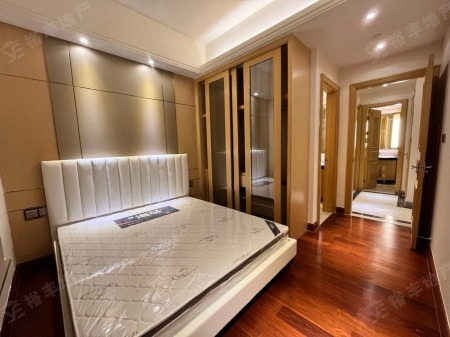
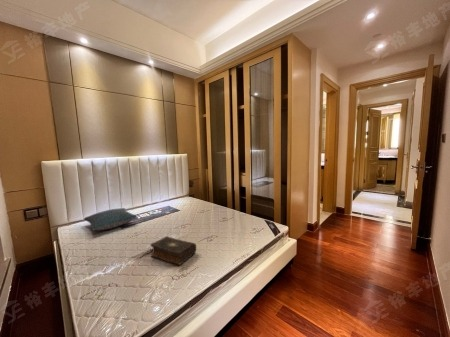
+ book (173, 248)
+ pillow (110, 218)
